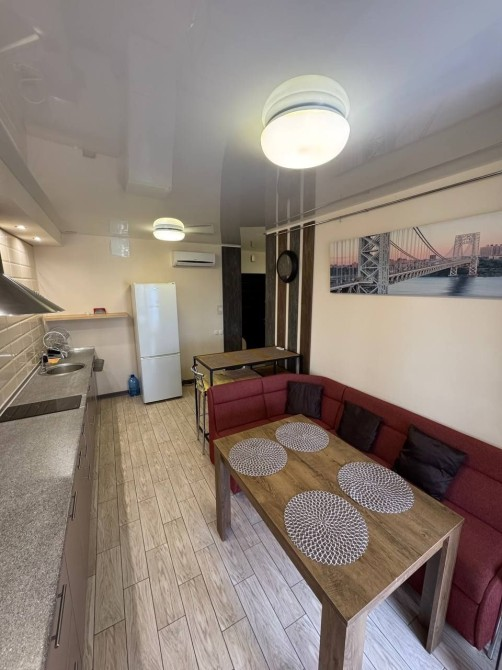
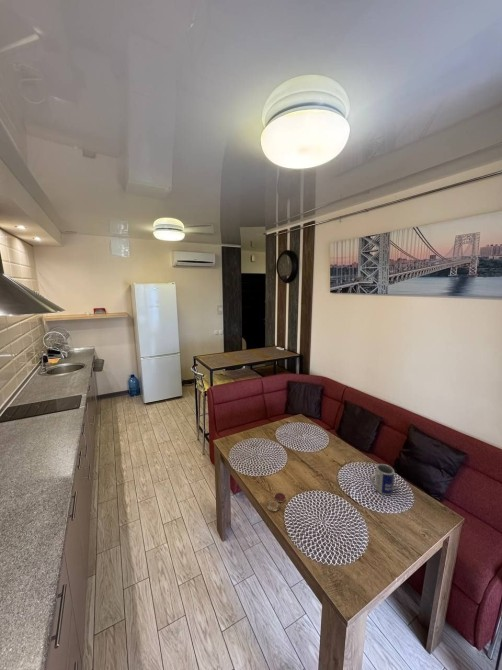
+ mug (381, 479)
+ coaster (276, 501)
